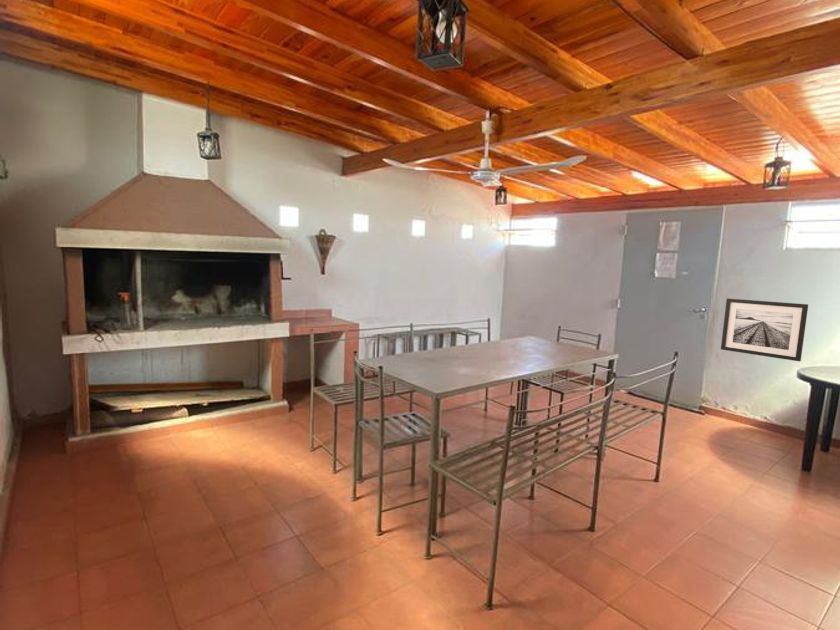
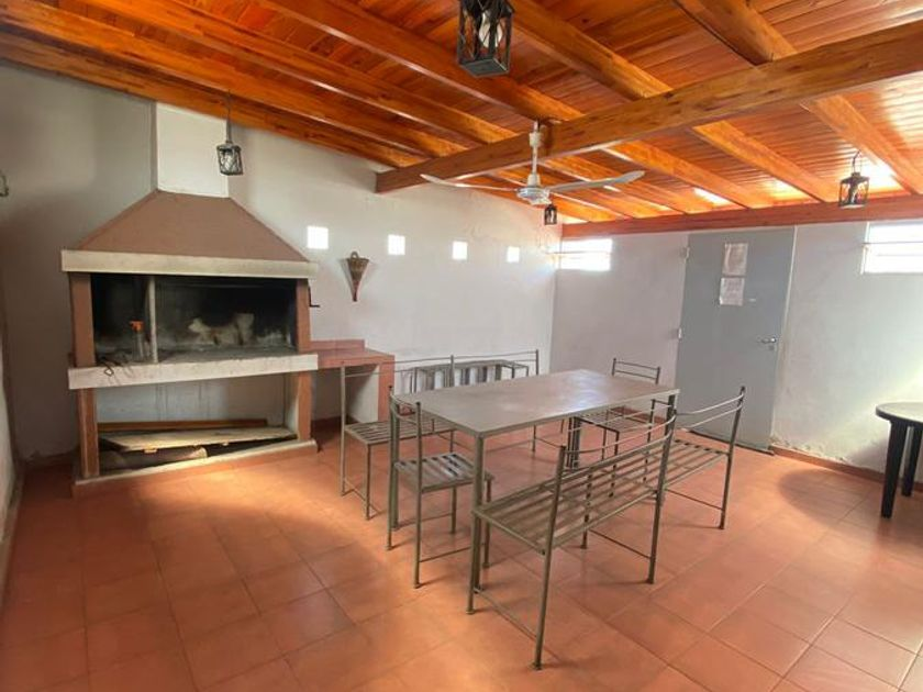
- wall art (761, 328)
